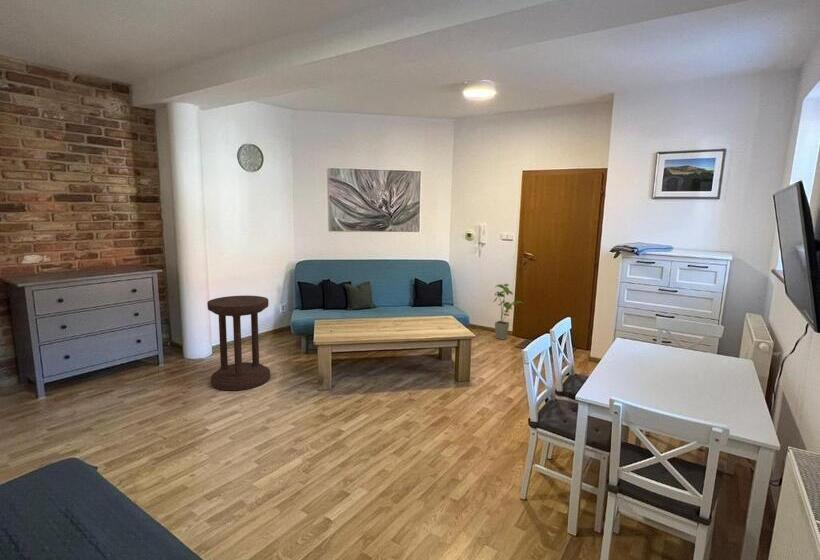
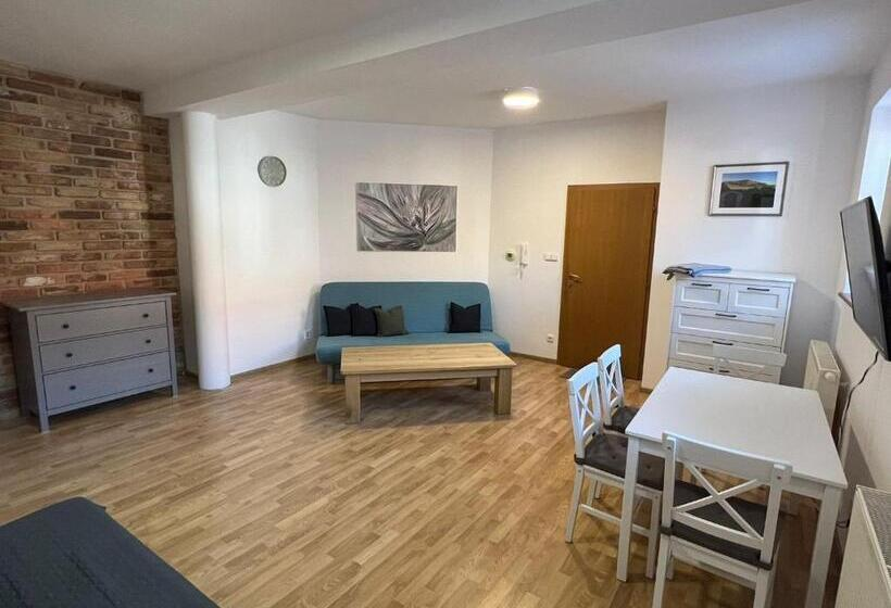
- house plant (506, 311)
- side table (240, 340)
